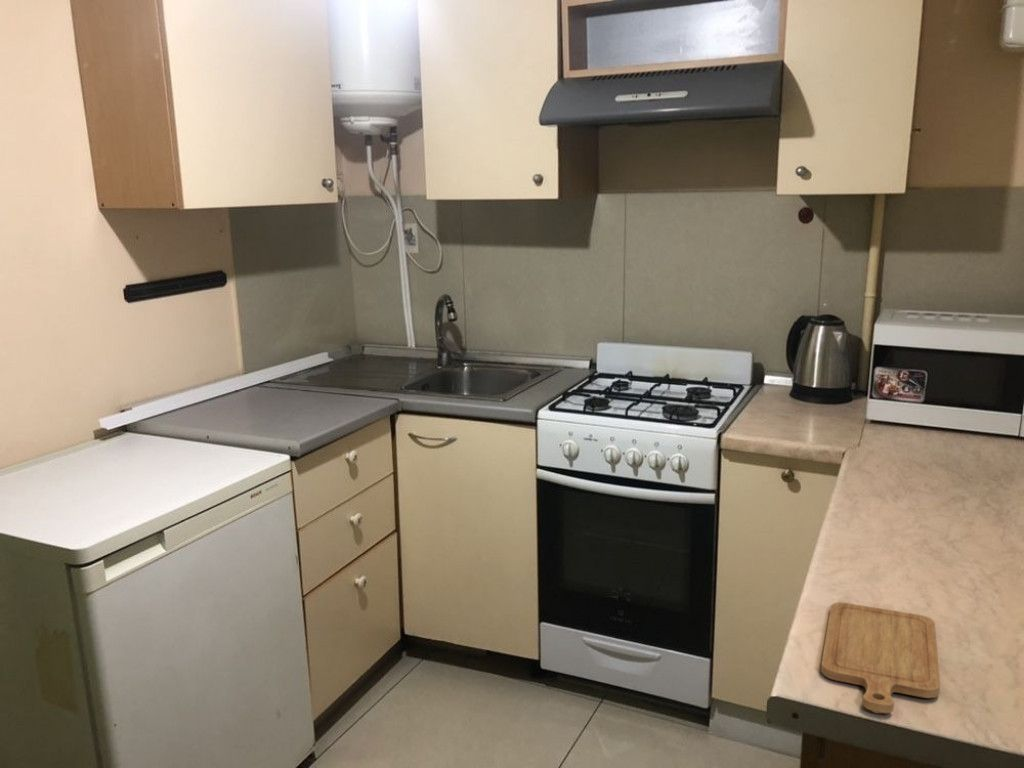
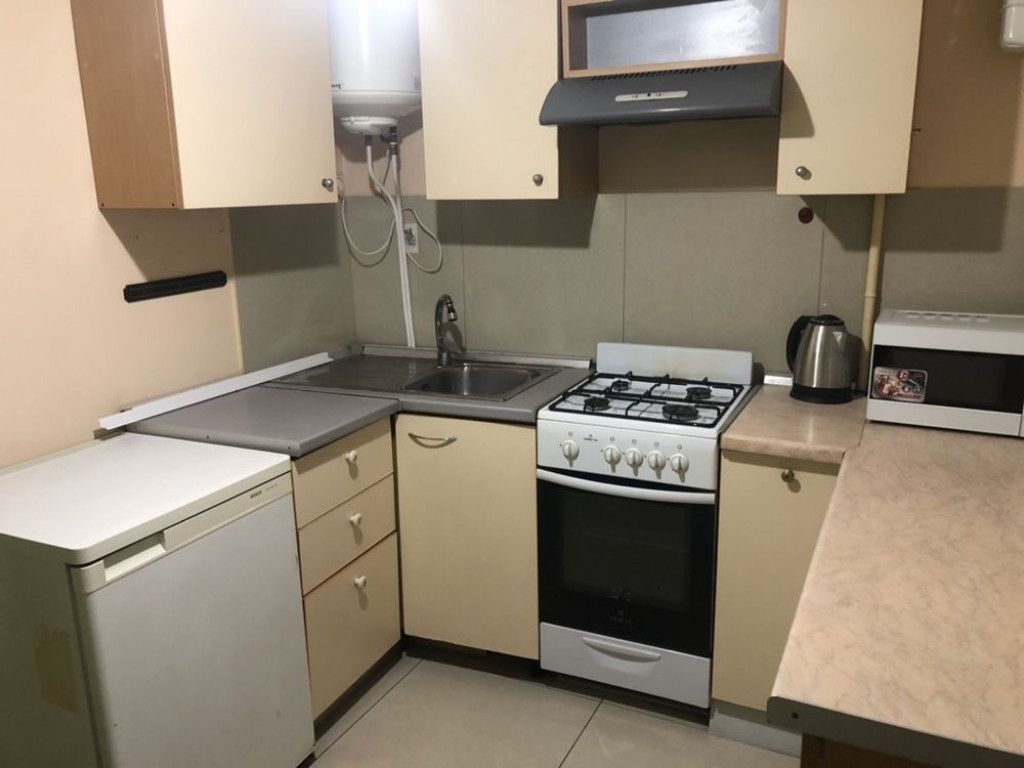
- chopping board (879, 655)
